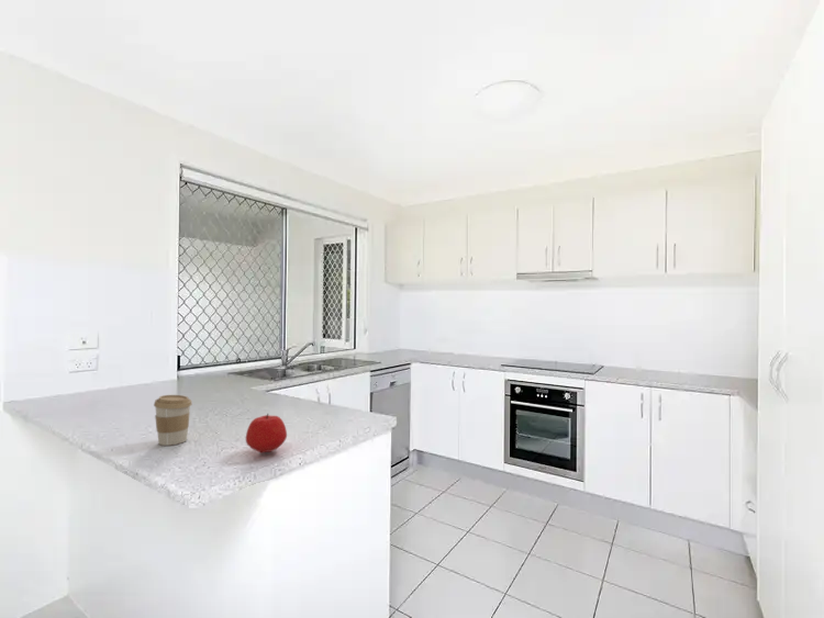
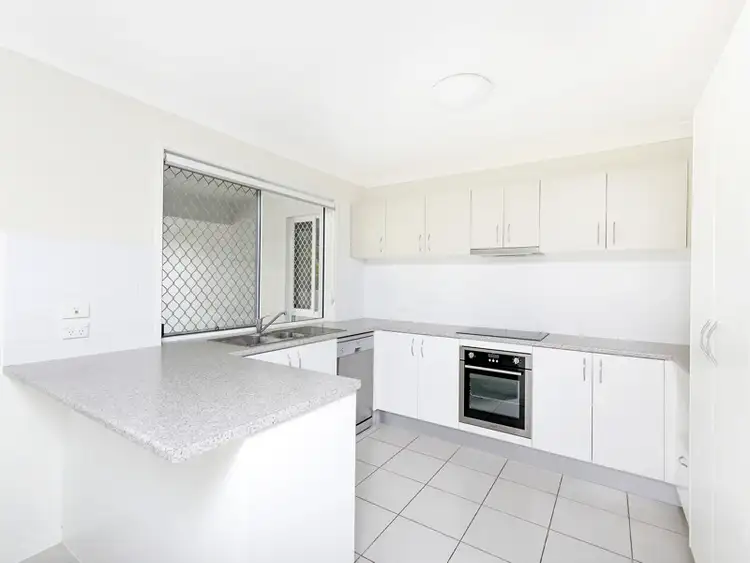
- apple (266, 432)
- coffee cup (172, 418)
